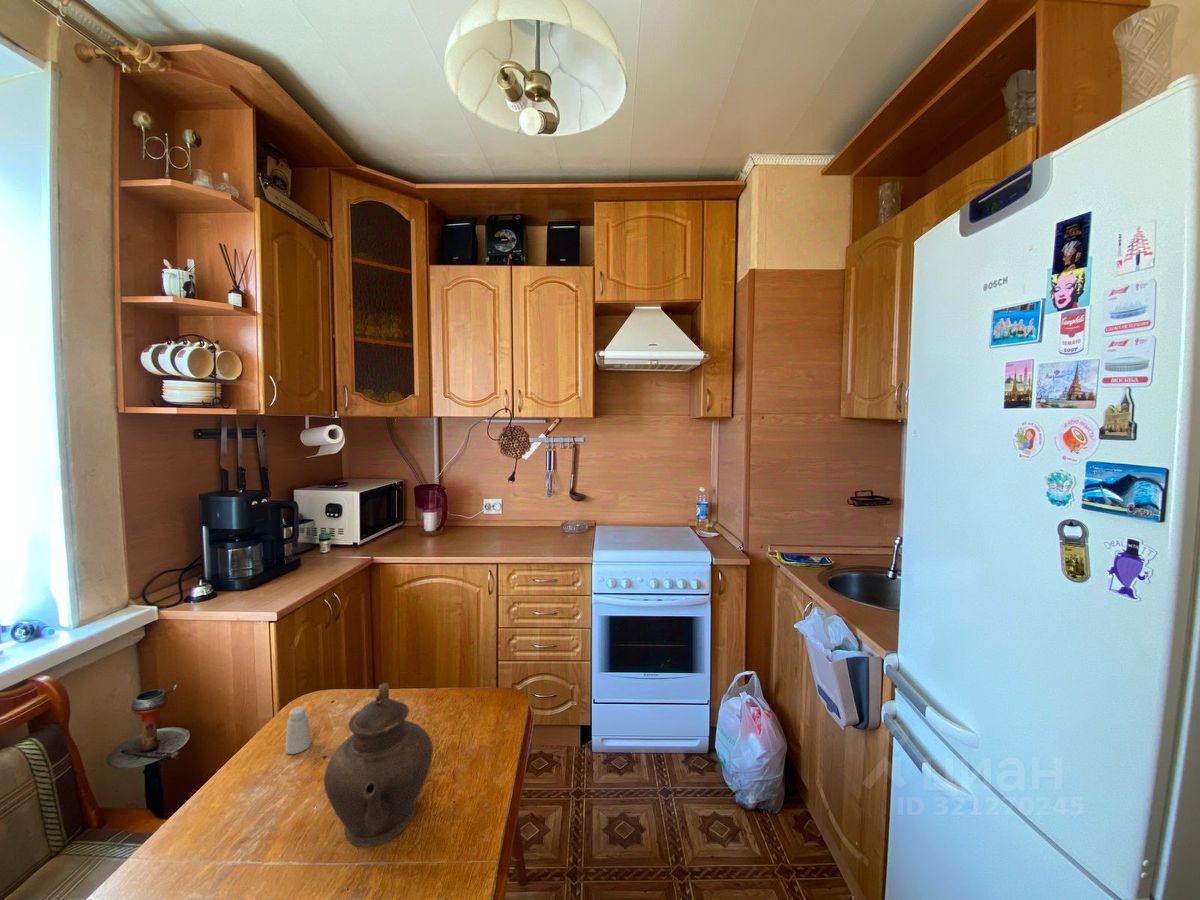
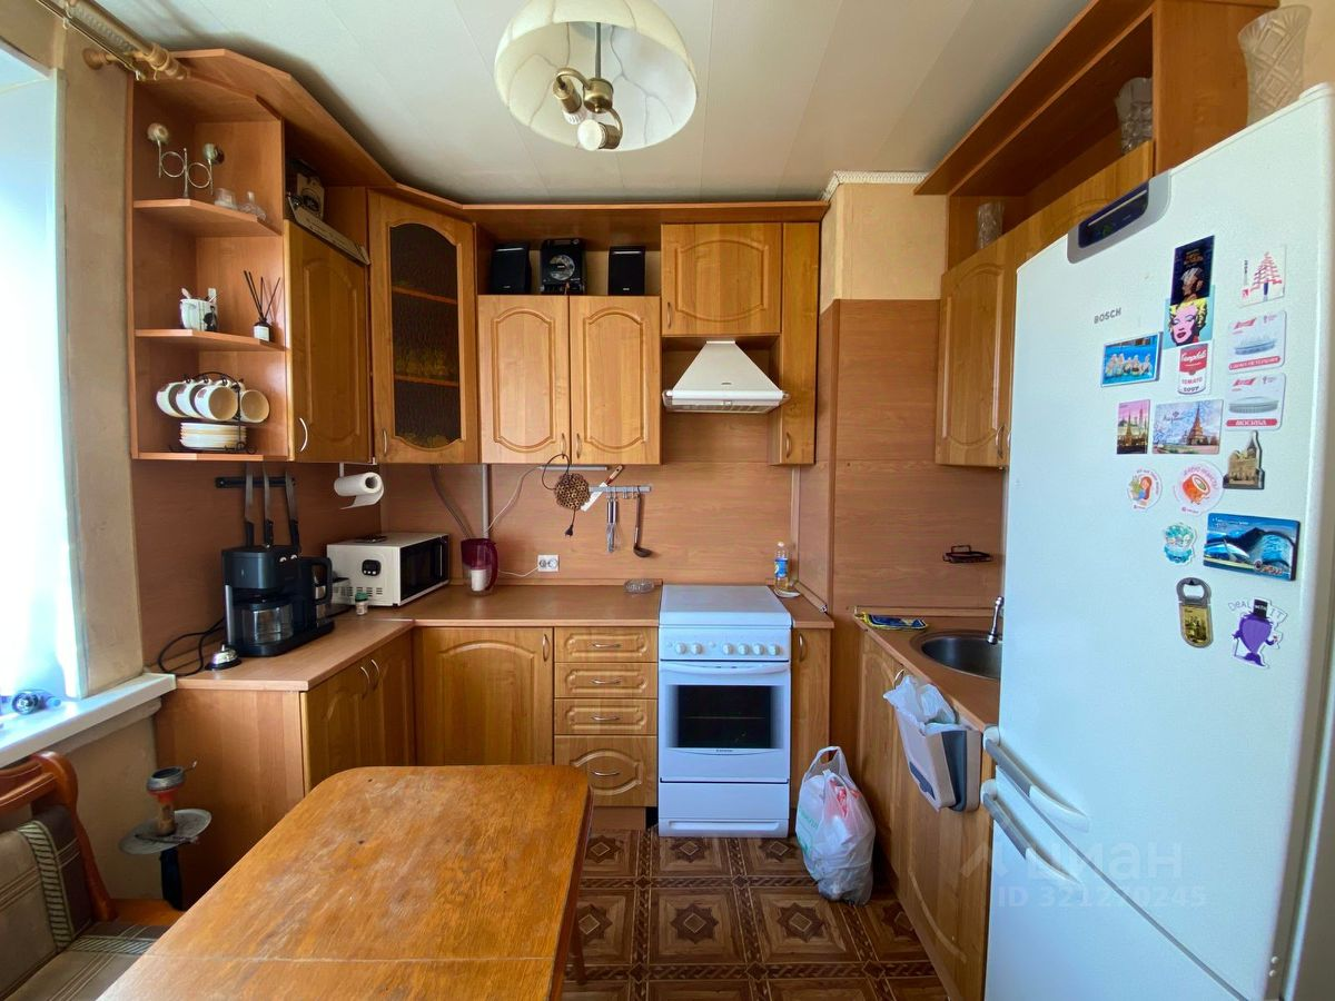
- saltshaker (297, 728)
- teapot (377, 762)
